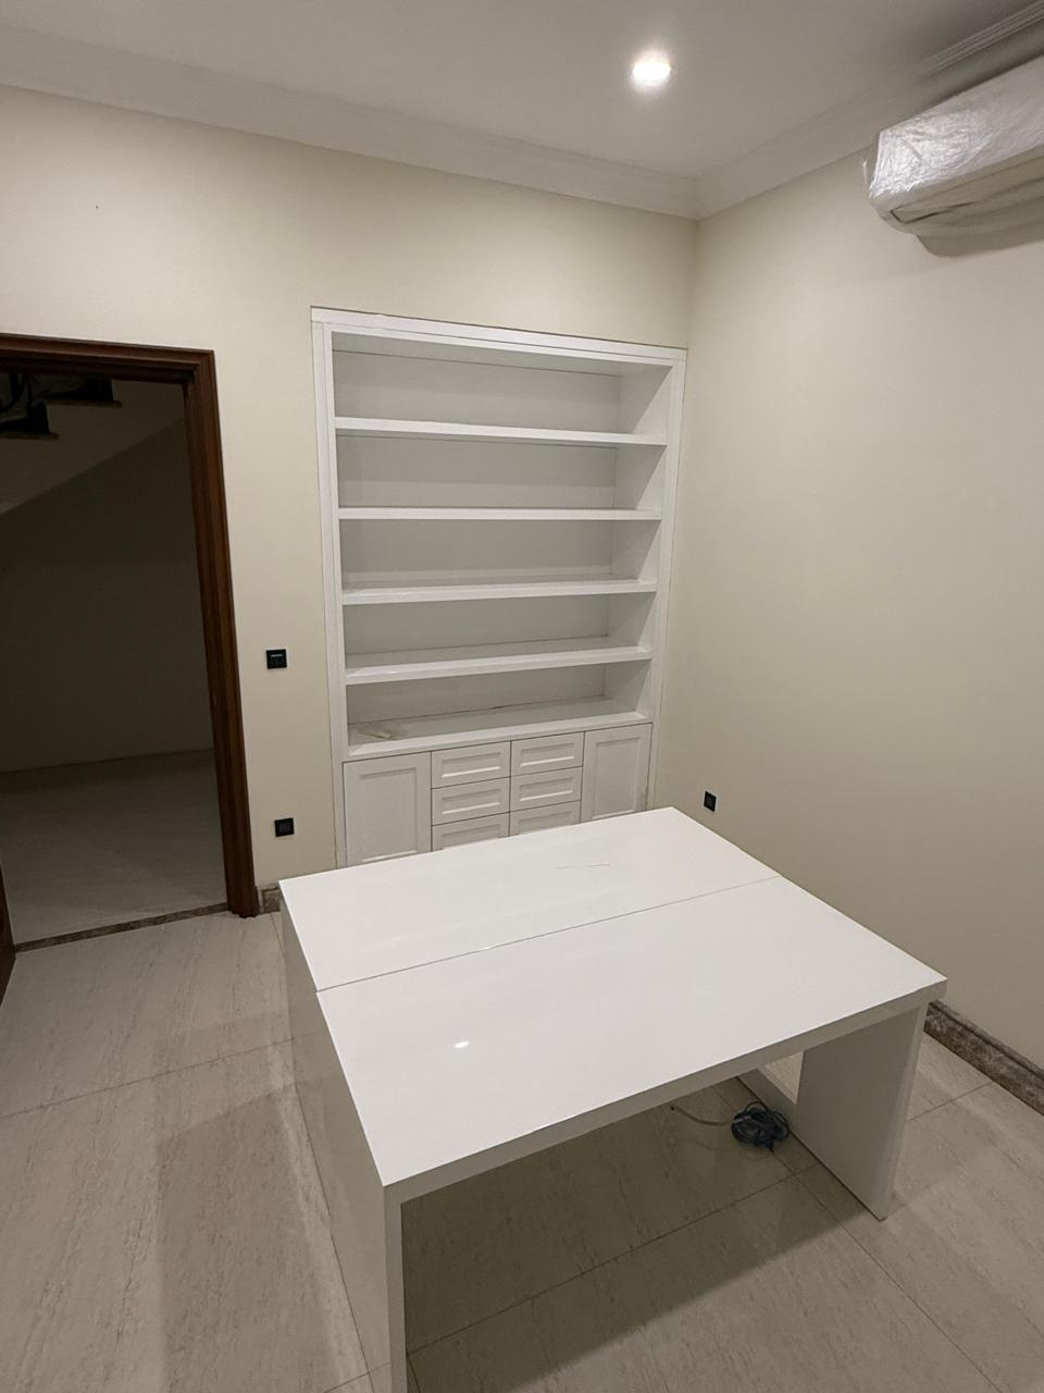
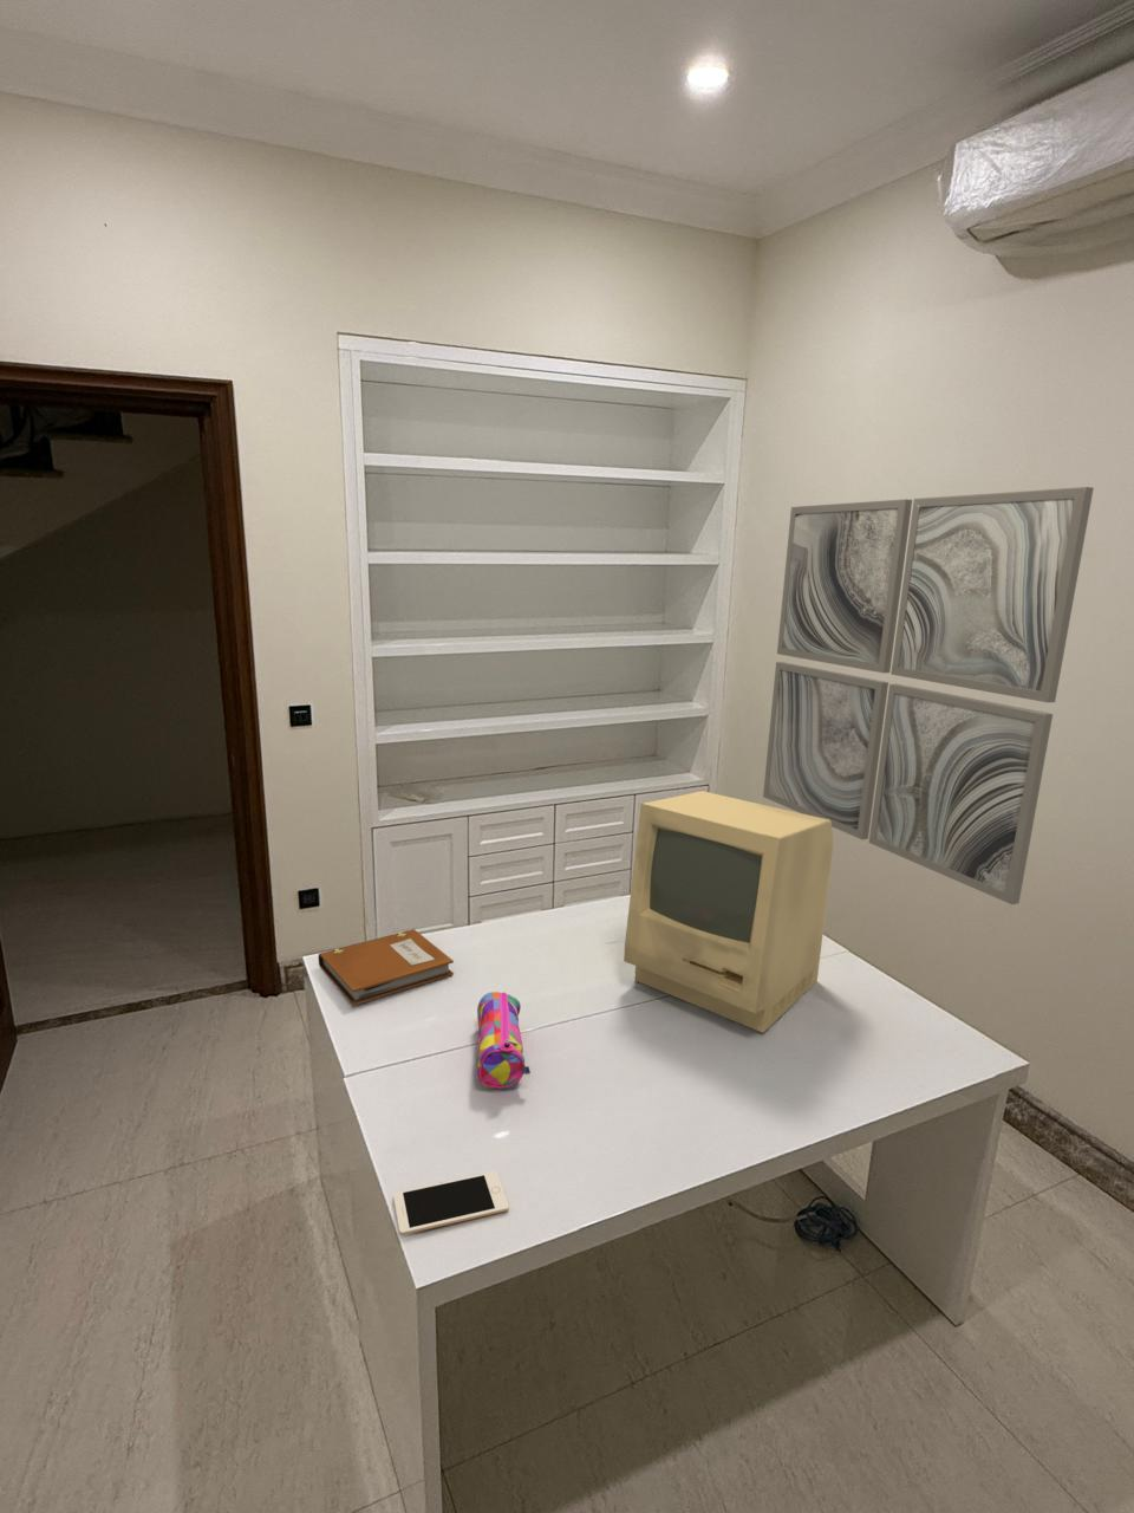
+ pencil case (499, 1036)
+ notebook (387, 963)
+ wall art (891, 674)
+ cell phone (450, 1201)
+ computer monitor (729, 897)
